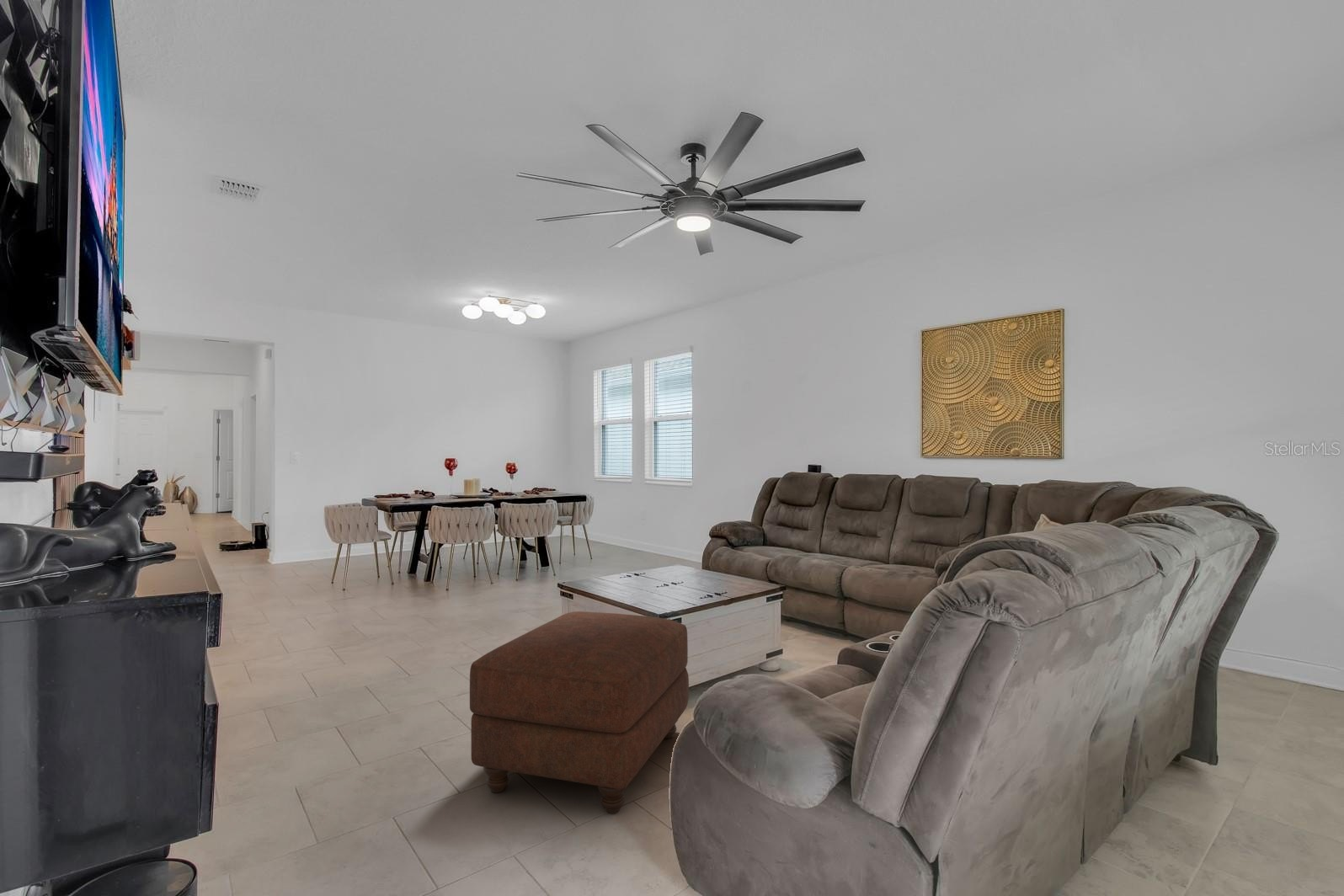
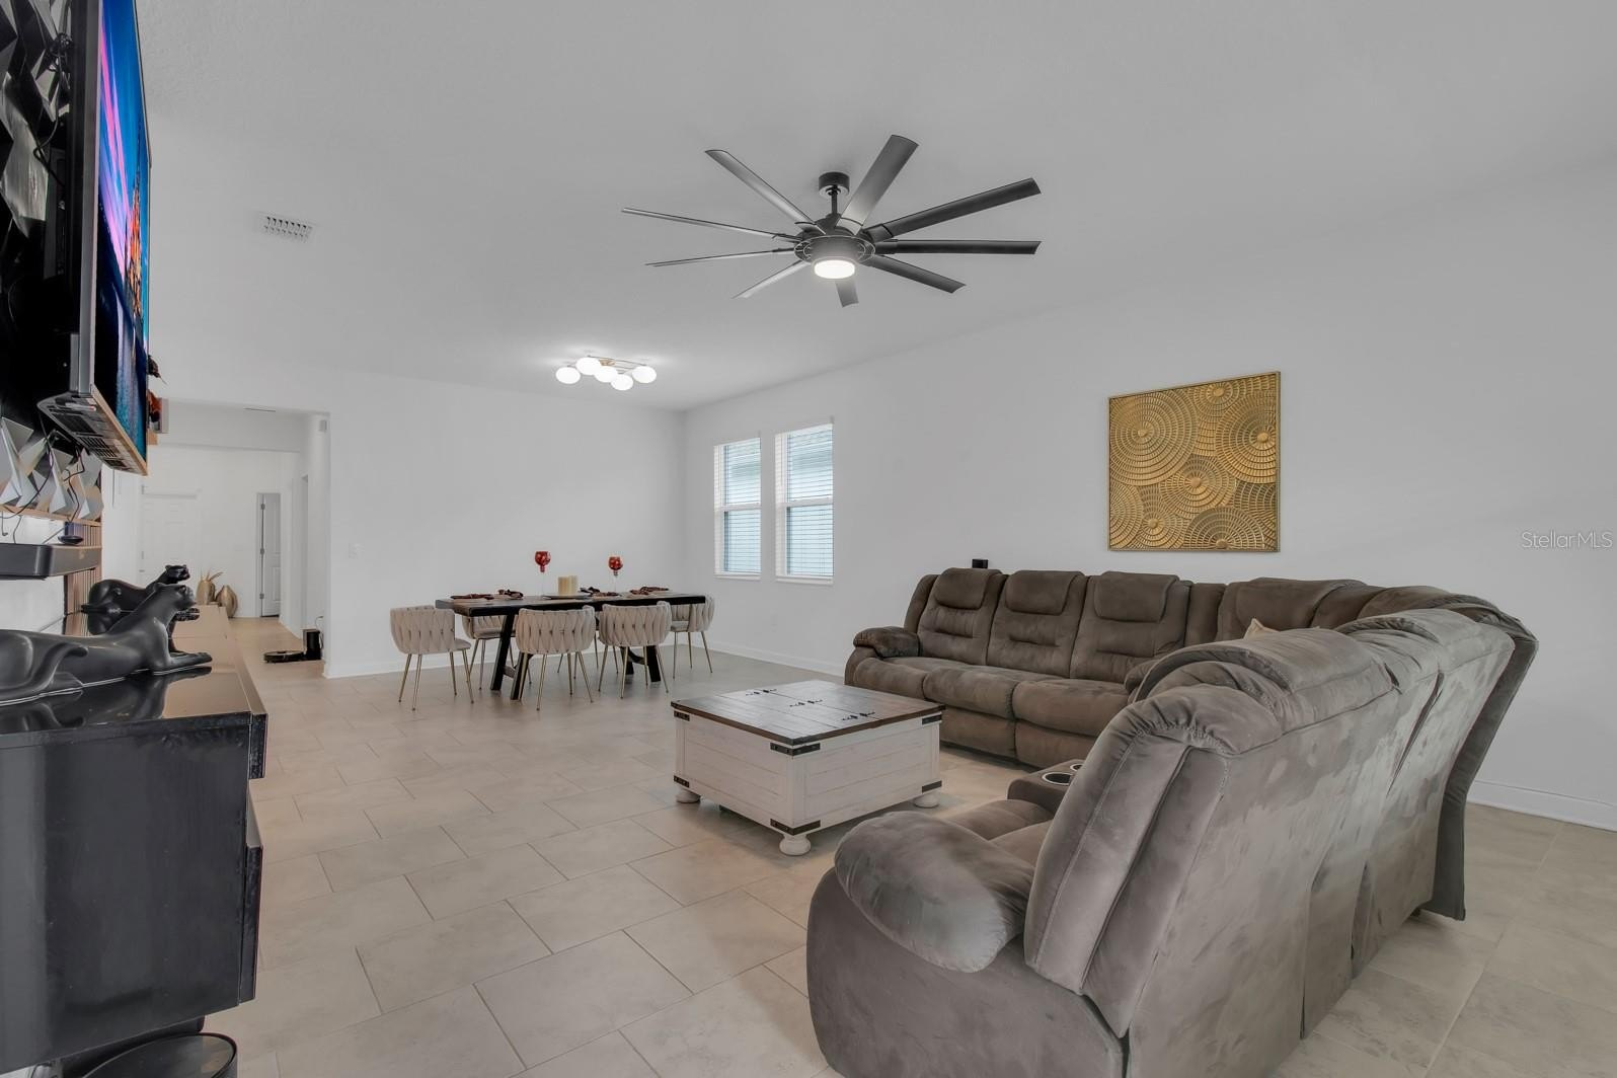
- ottoman (589, 693)
